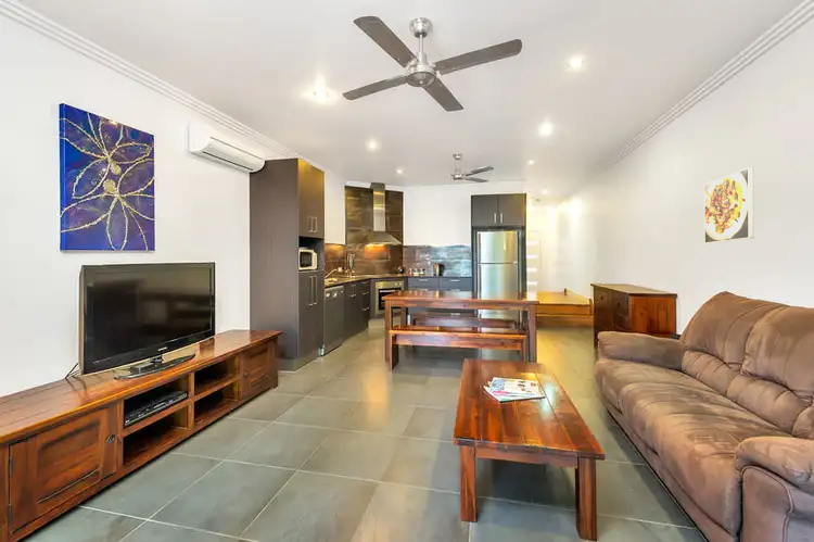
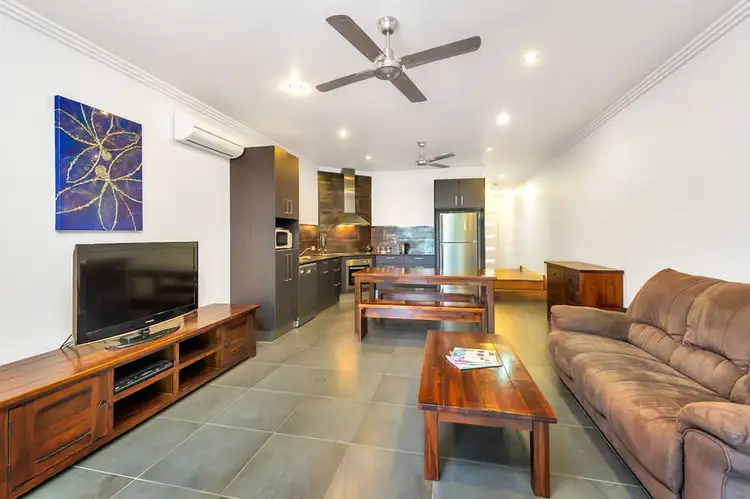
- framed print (726, 209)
